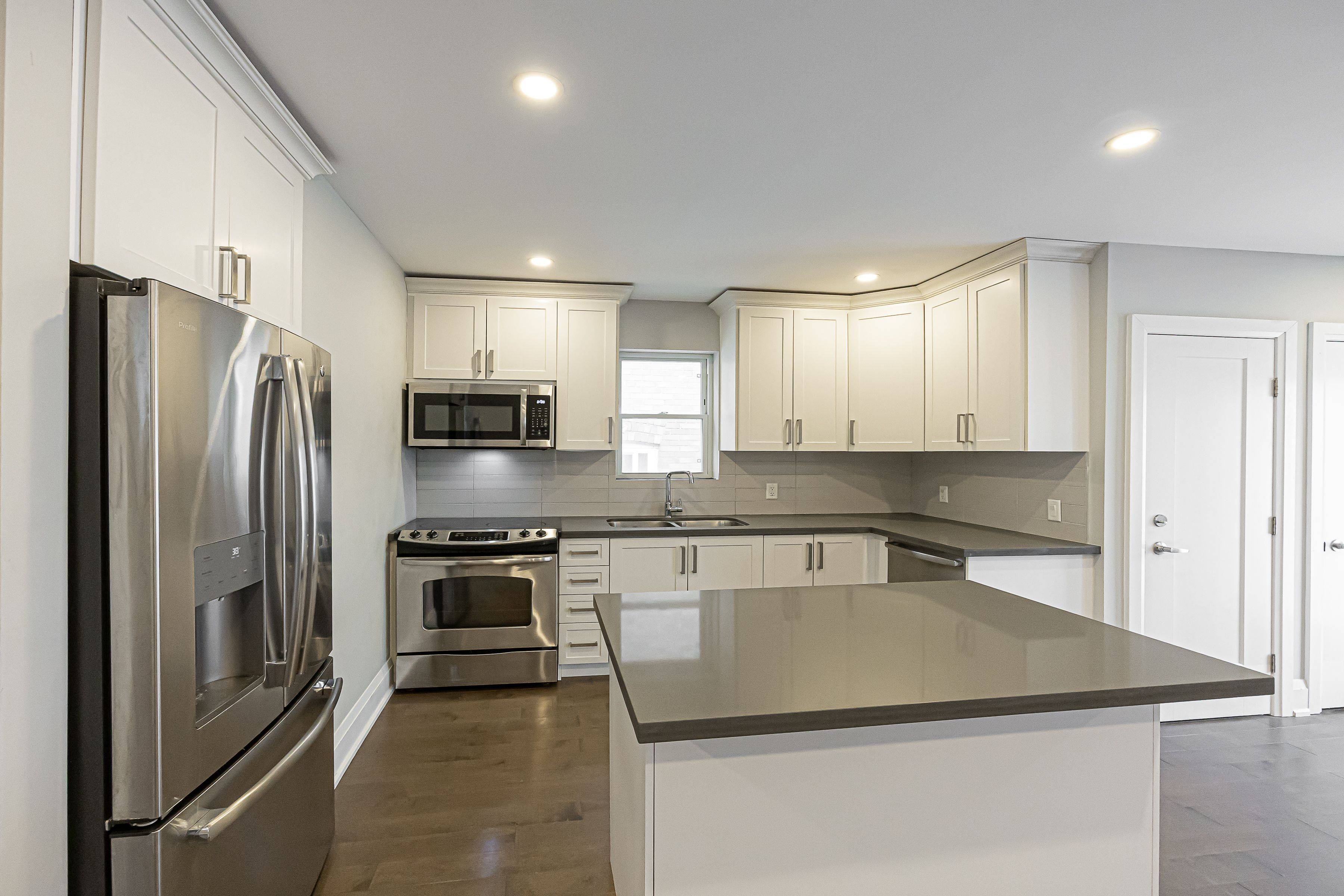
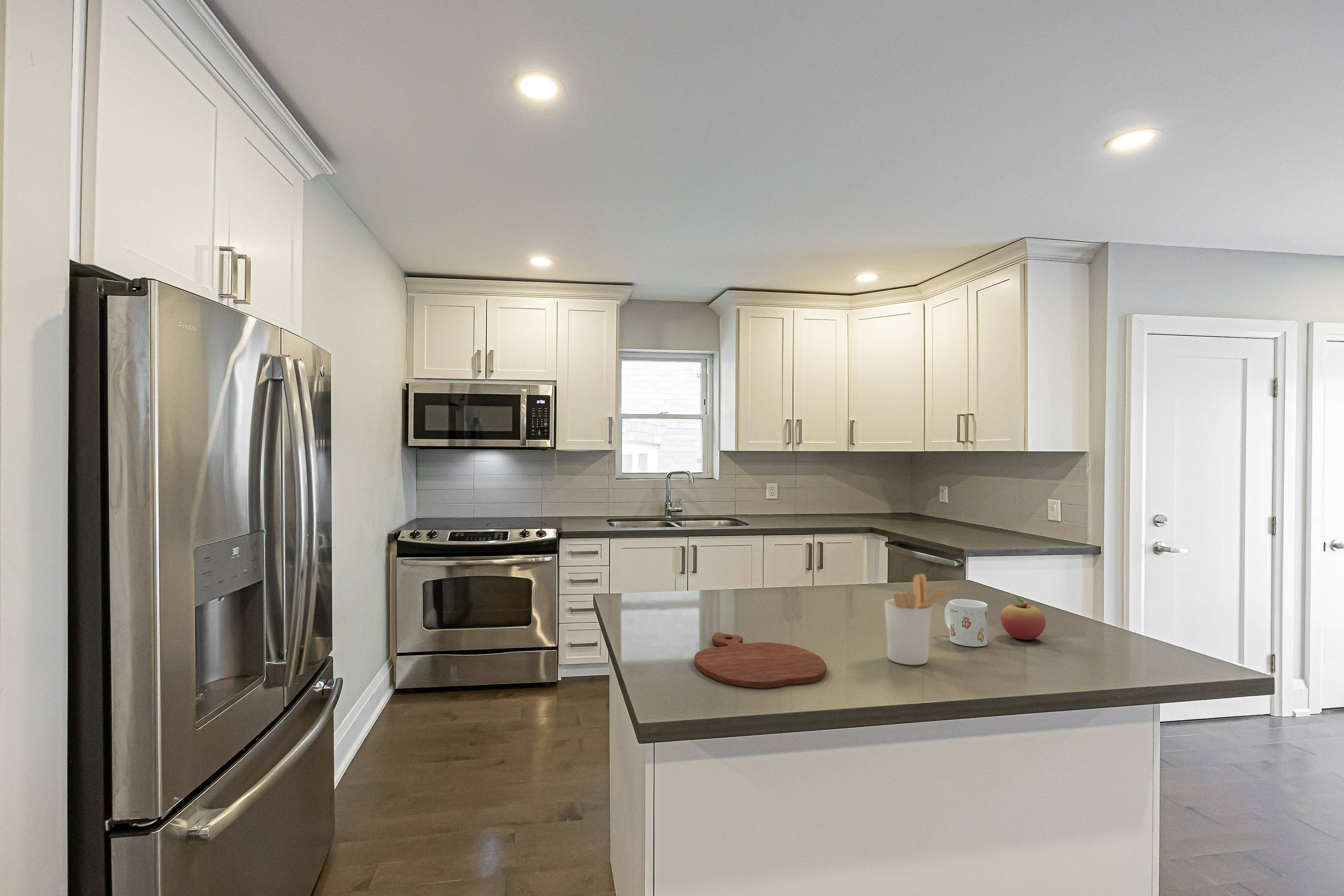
+ fruit (1023, 617)
+ cutting board (750, 656)
+ mug (962, 620)
+ utensil holder (919, 620)
